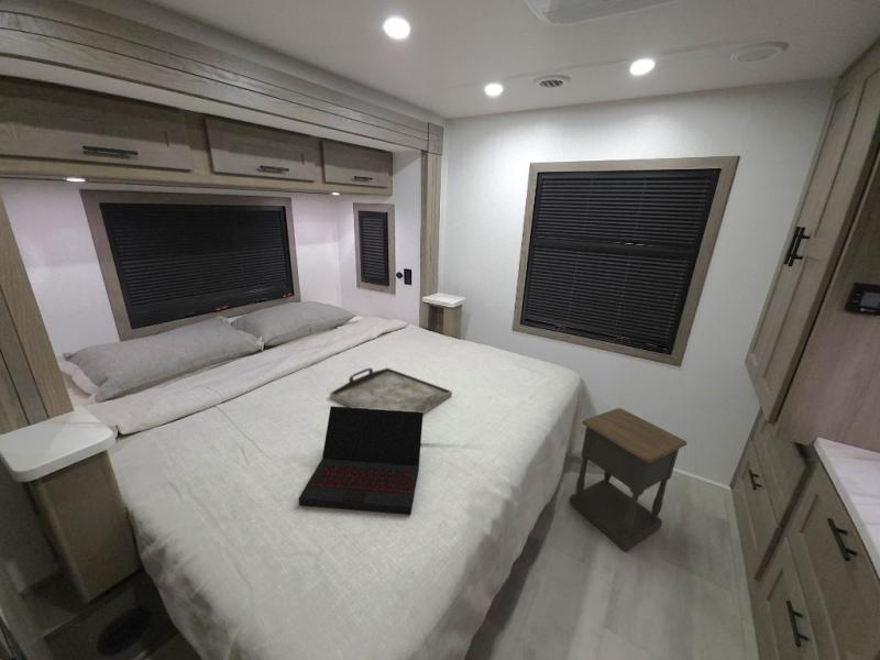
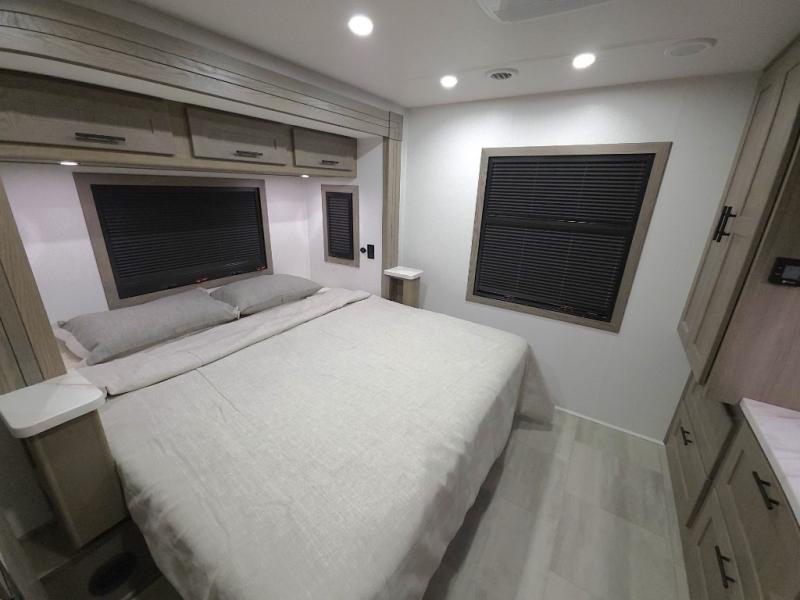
- serving tray (392, 389)
- nightstand (623, 474)
- laptop (366, 452)
